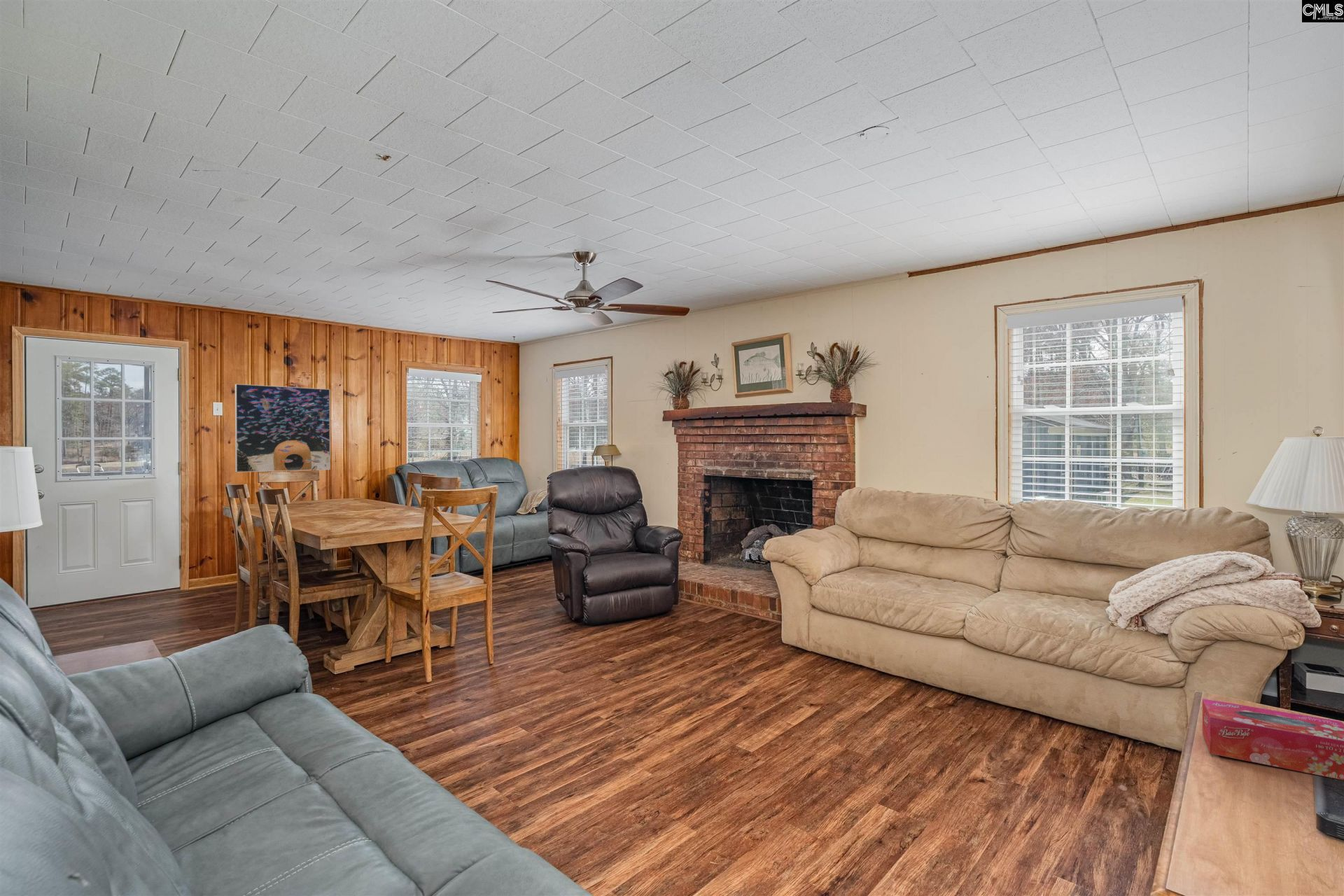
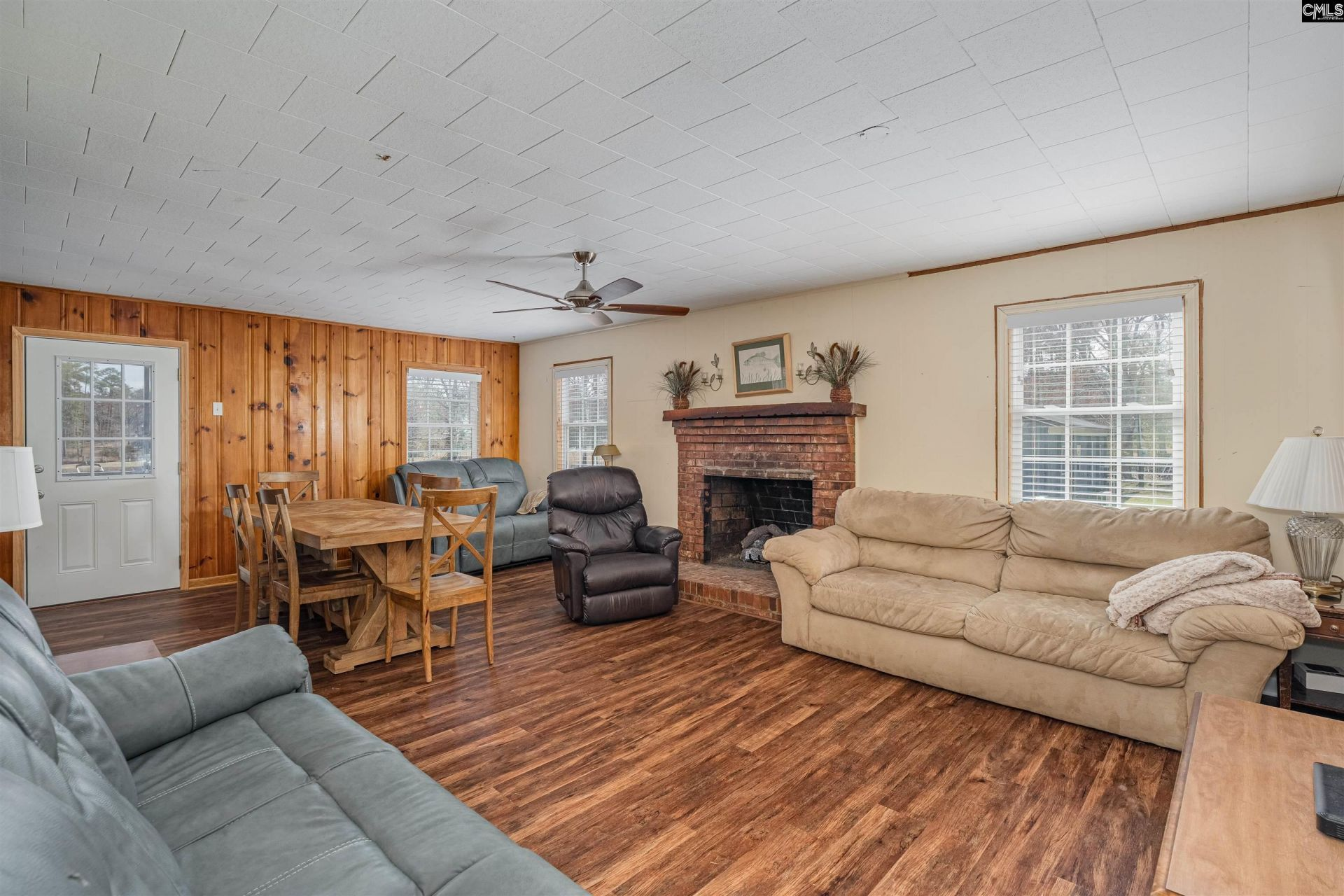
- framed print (284, 428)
- tissue box (1275, 737)
